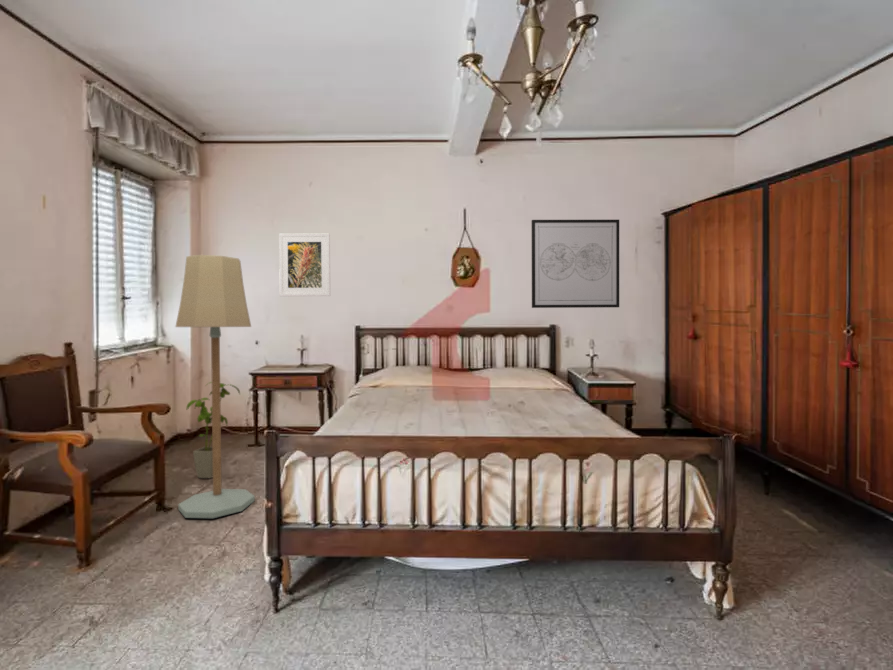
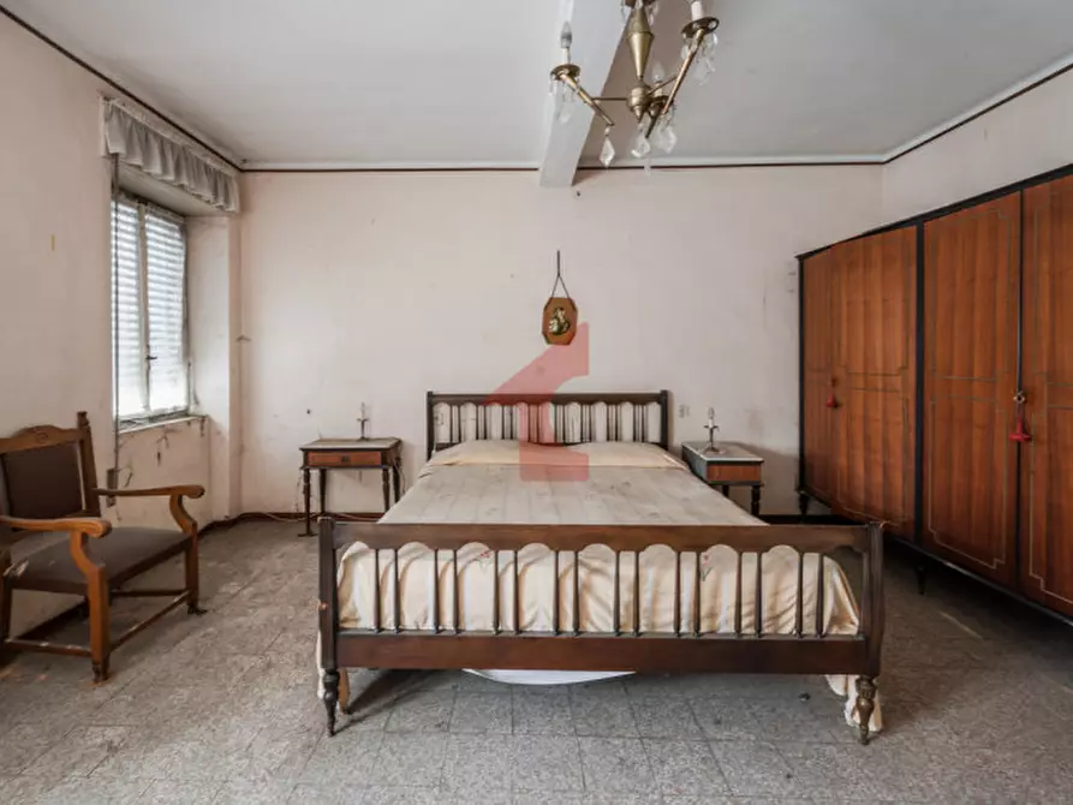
- house plant (211, 422)
- floor lamp (215, 382)
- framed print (304, 264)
- wall art (575, 263)
